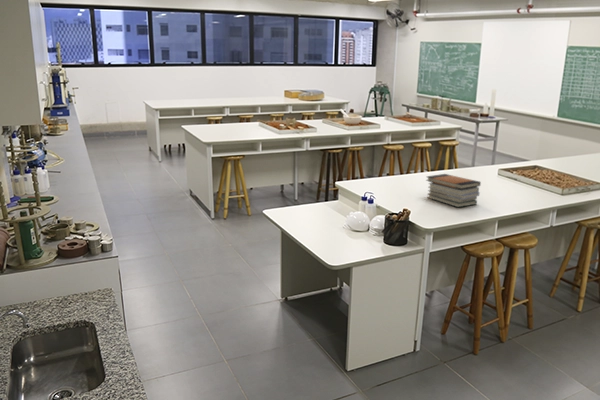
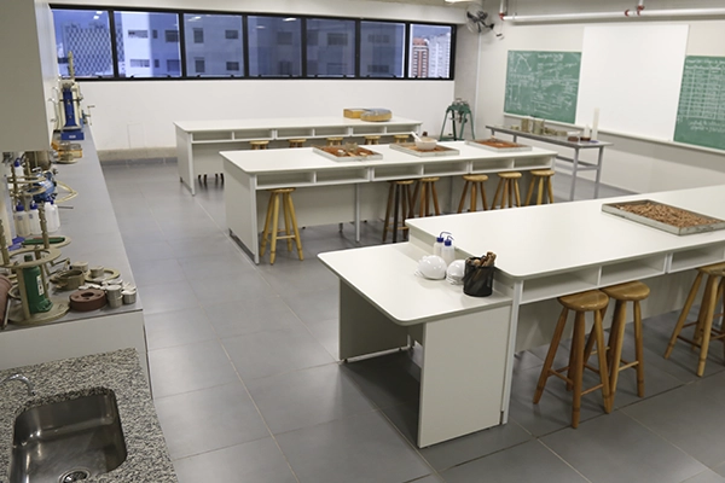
- book stack (452, 190)
